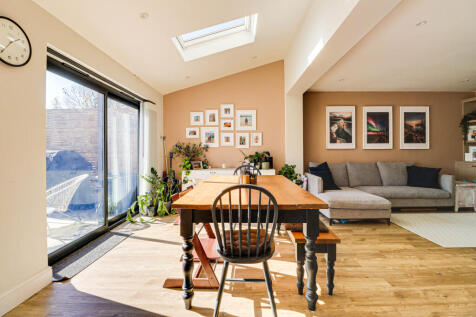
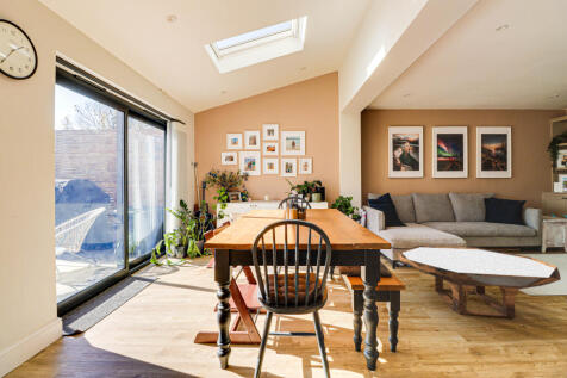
+ coffee table (469, 279)
